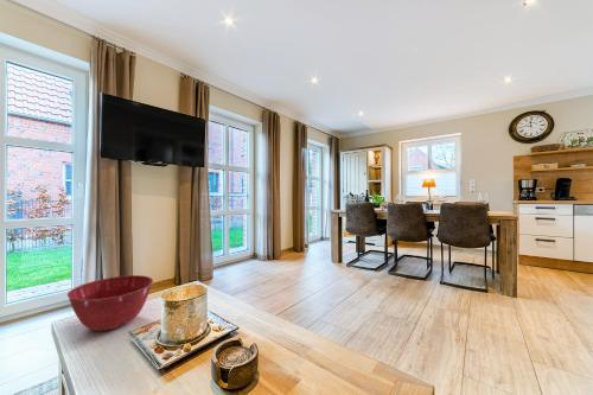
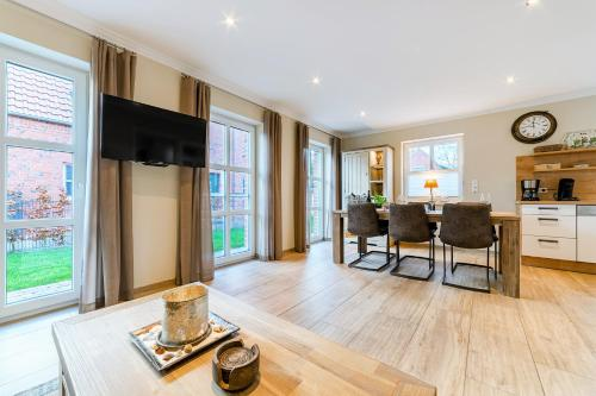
- mixing bowl (113, 304)
